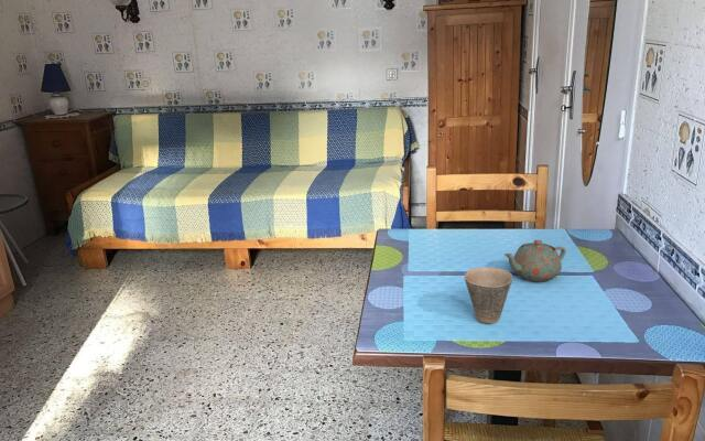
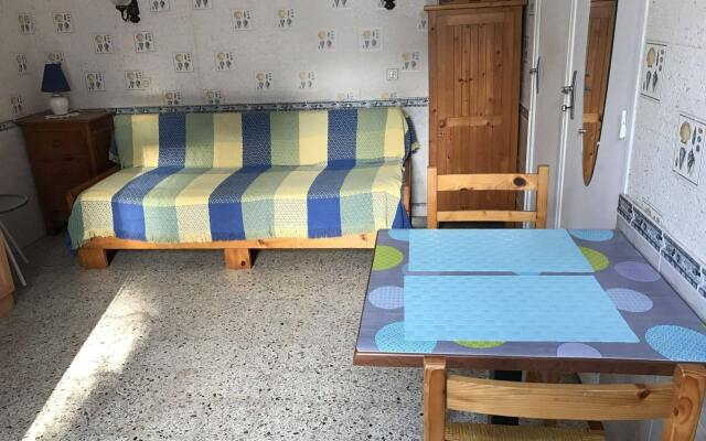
- teapot (534, 258)
- cup (487, 297)
